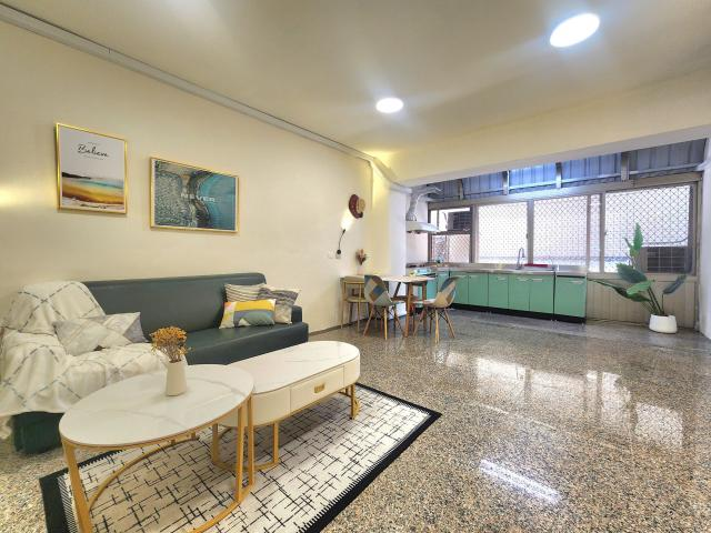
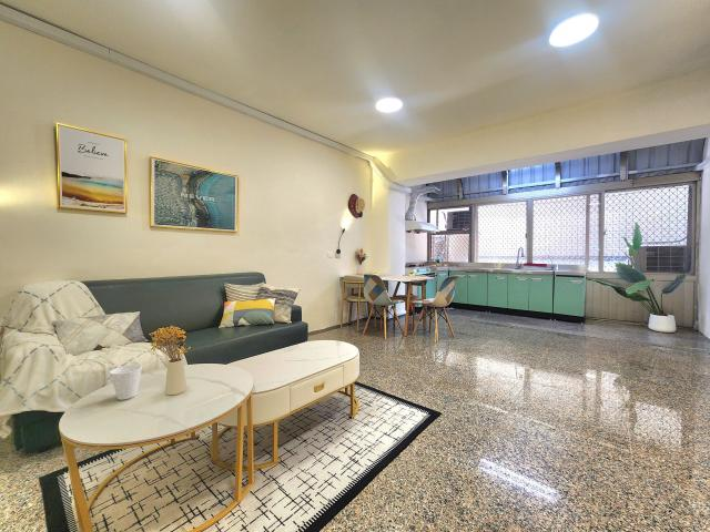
+ cup (126, 382)
